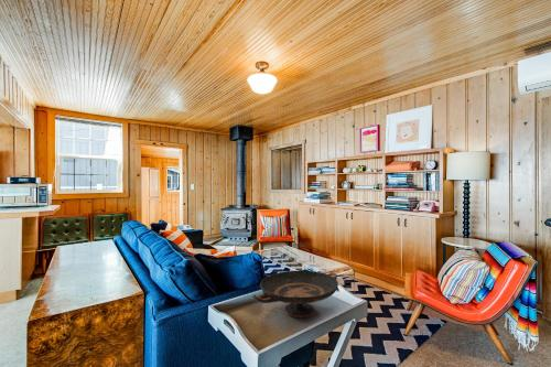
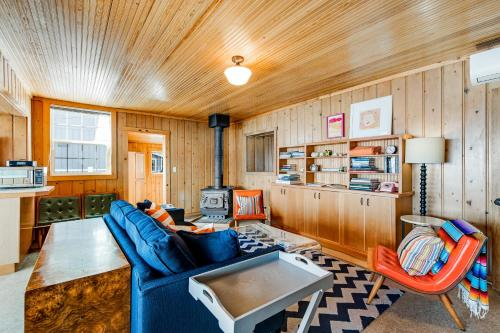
- decorative bowl (299, 294)
